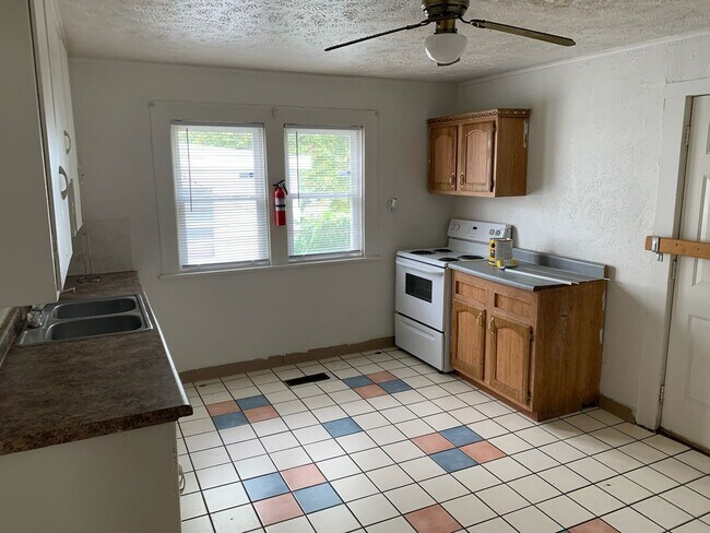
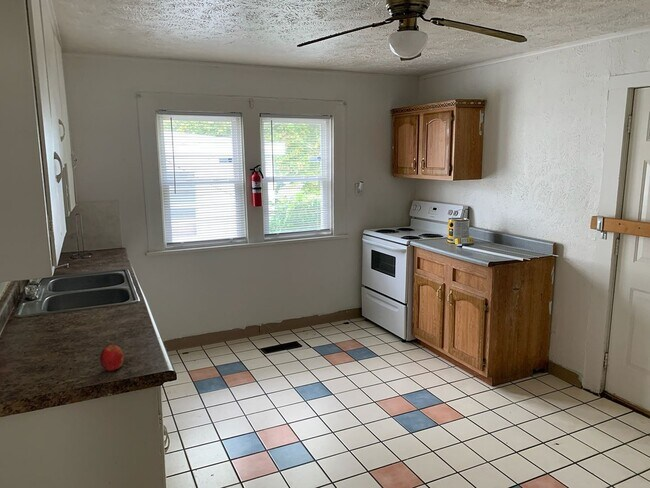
+ fruit (111, 357)
